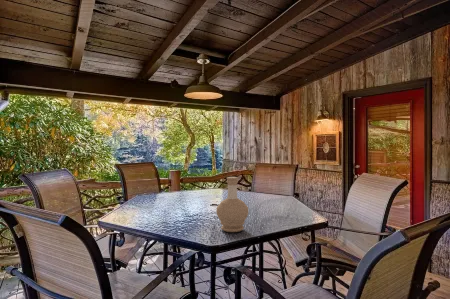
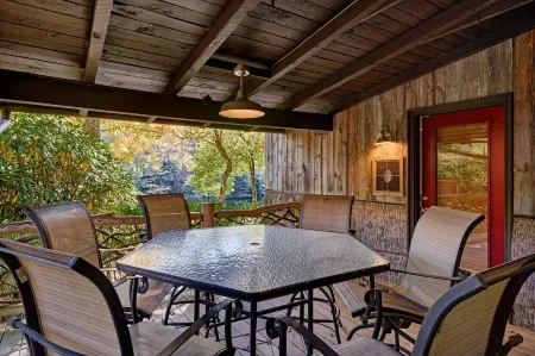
- bottle (232, 203)
